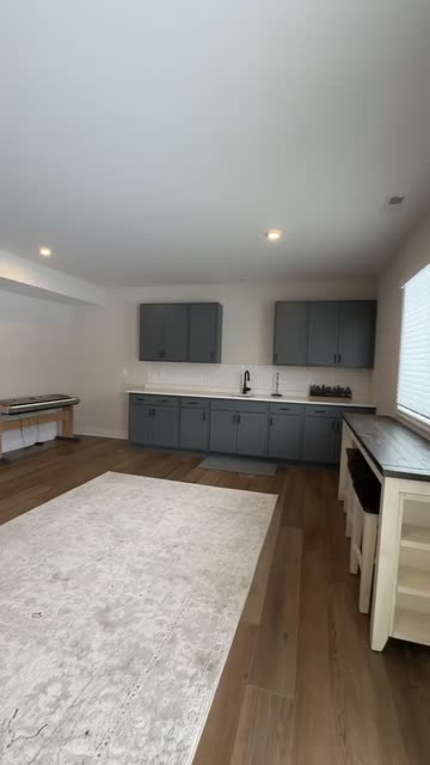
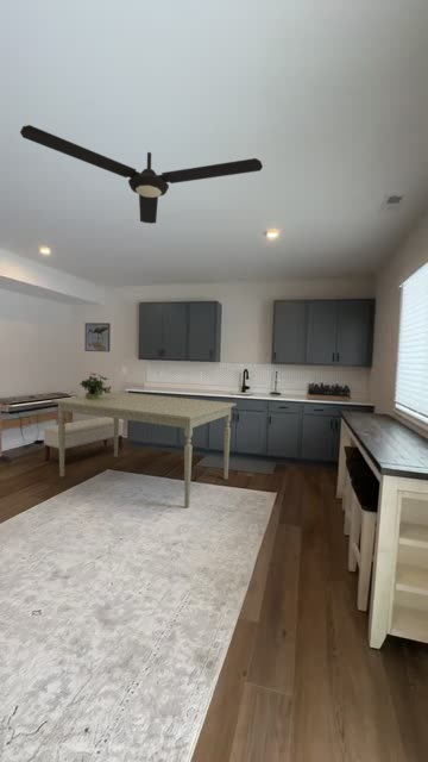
+ ceiling fan (149, 185)
+ dining table (145, 421)
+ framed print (96, 337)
+ bench (86, 438)
+ potted plant (95, 385)
